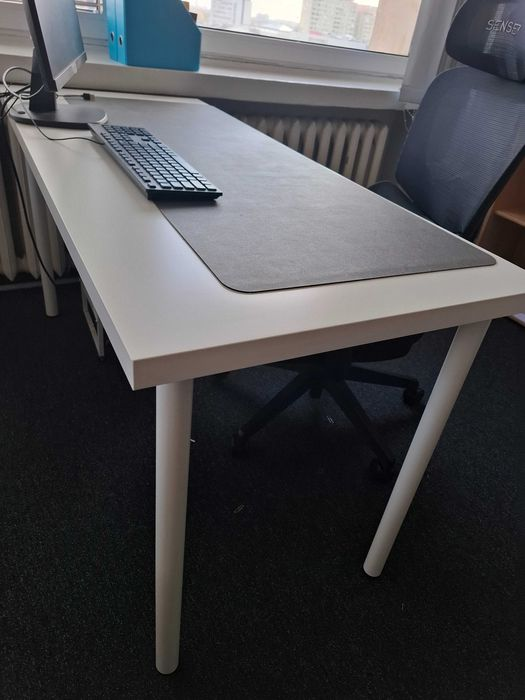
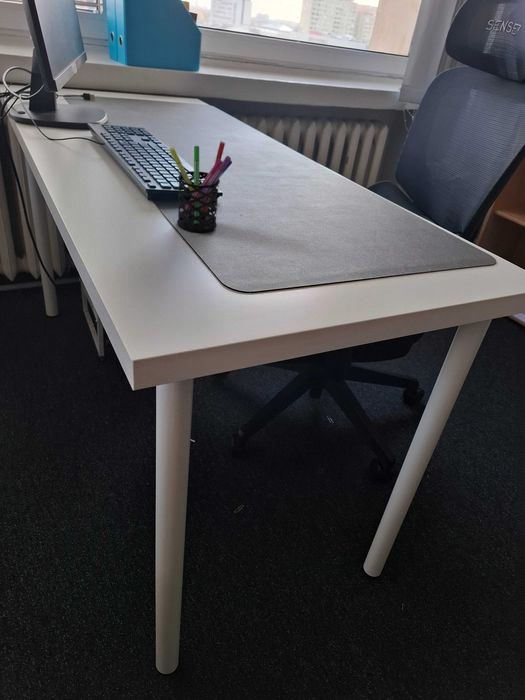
+ pen holder (200, 183)
